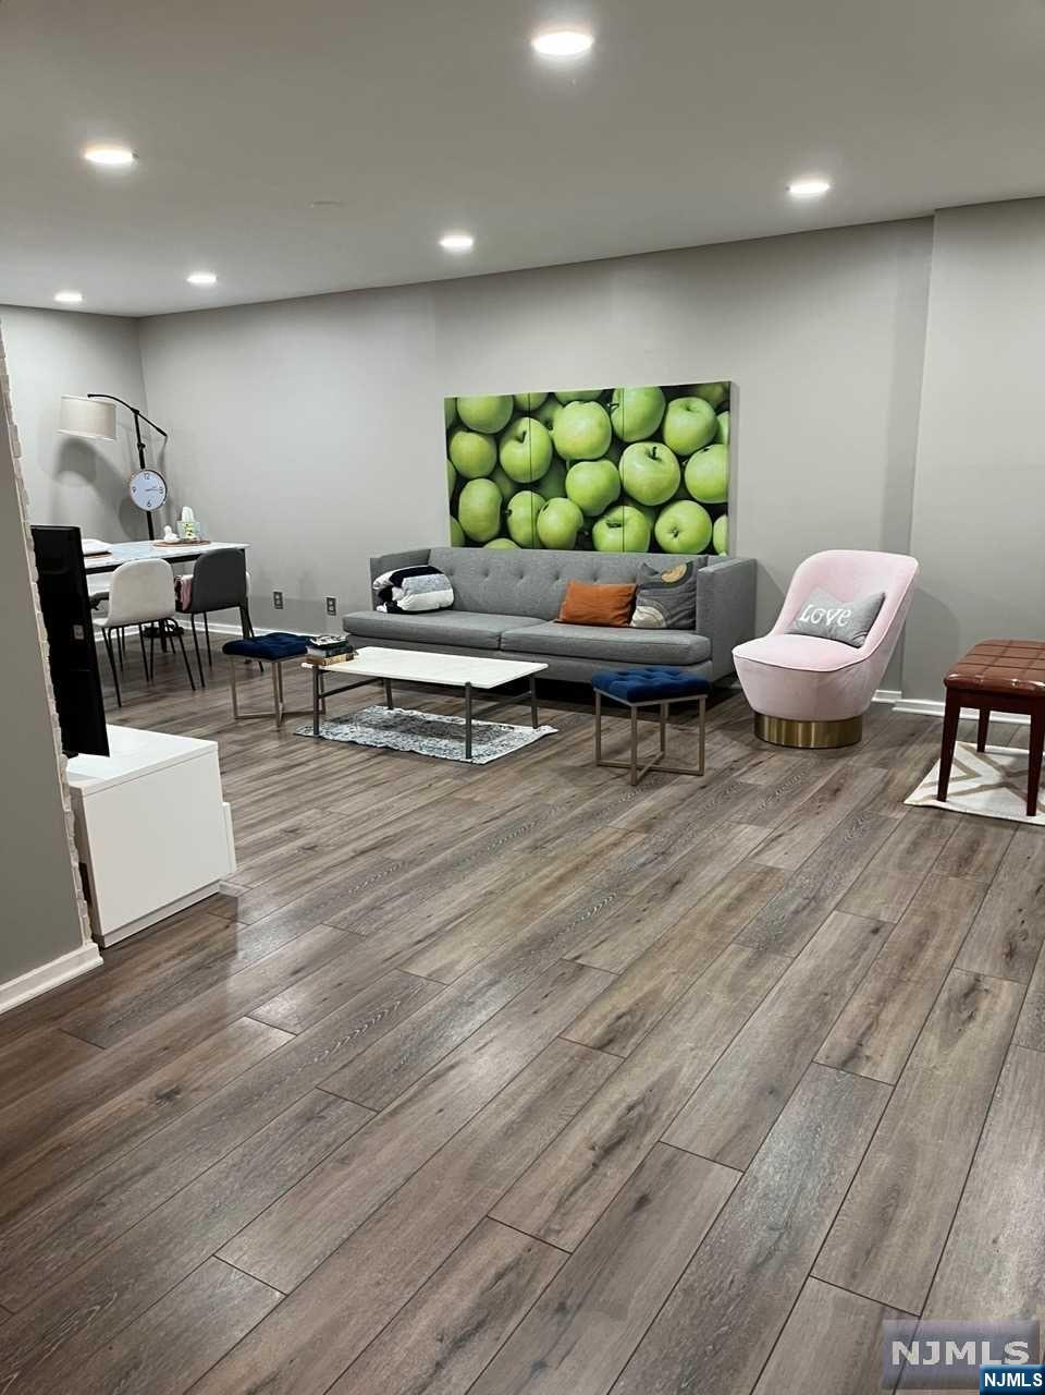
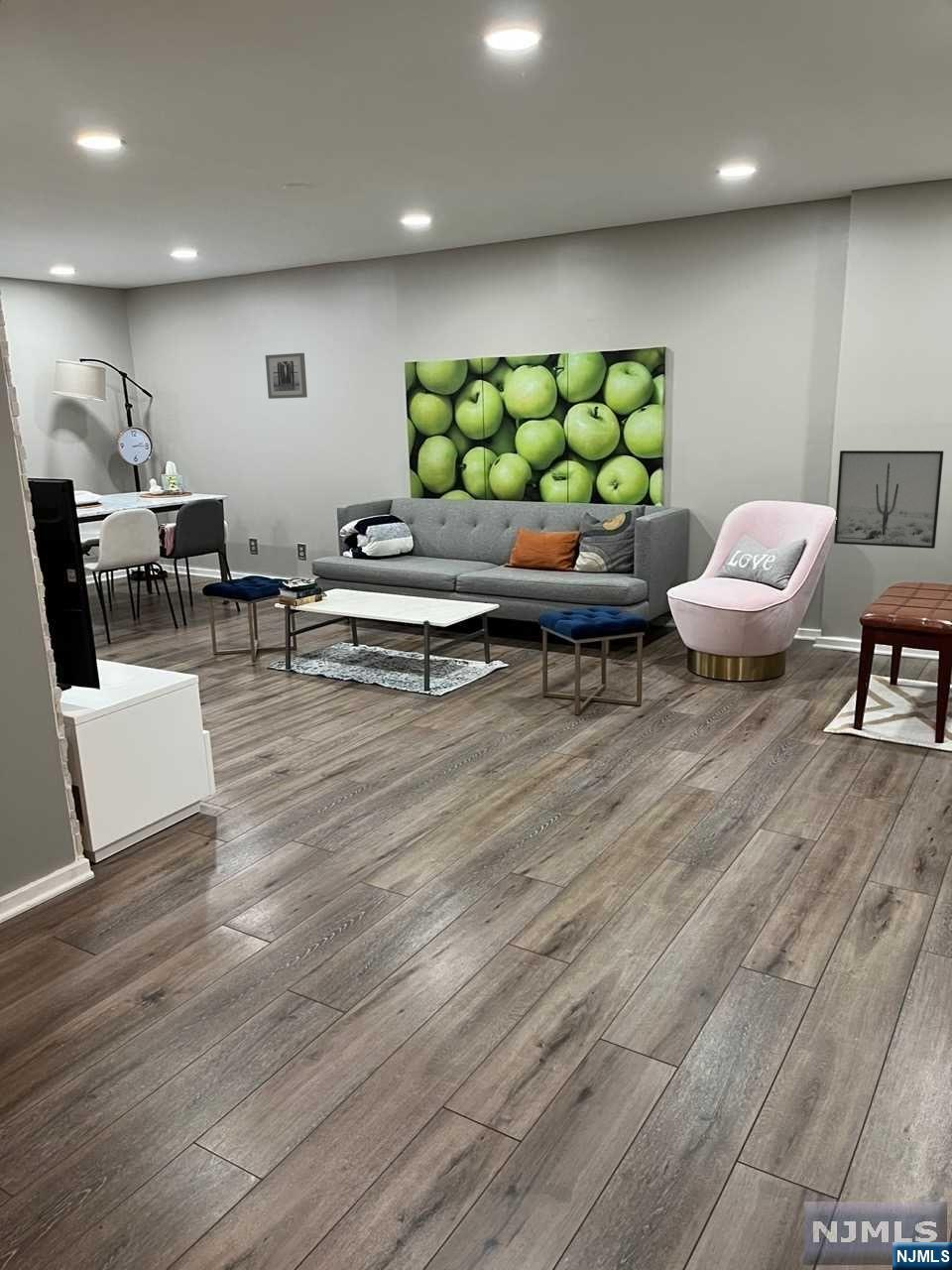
+ wall art (286, 376)
+ wall art (887, 498)
